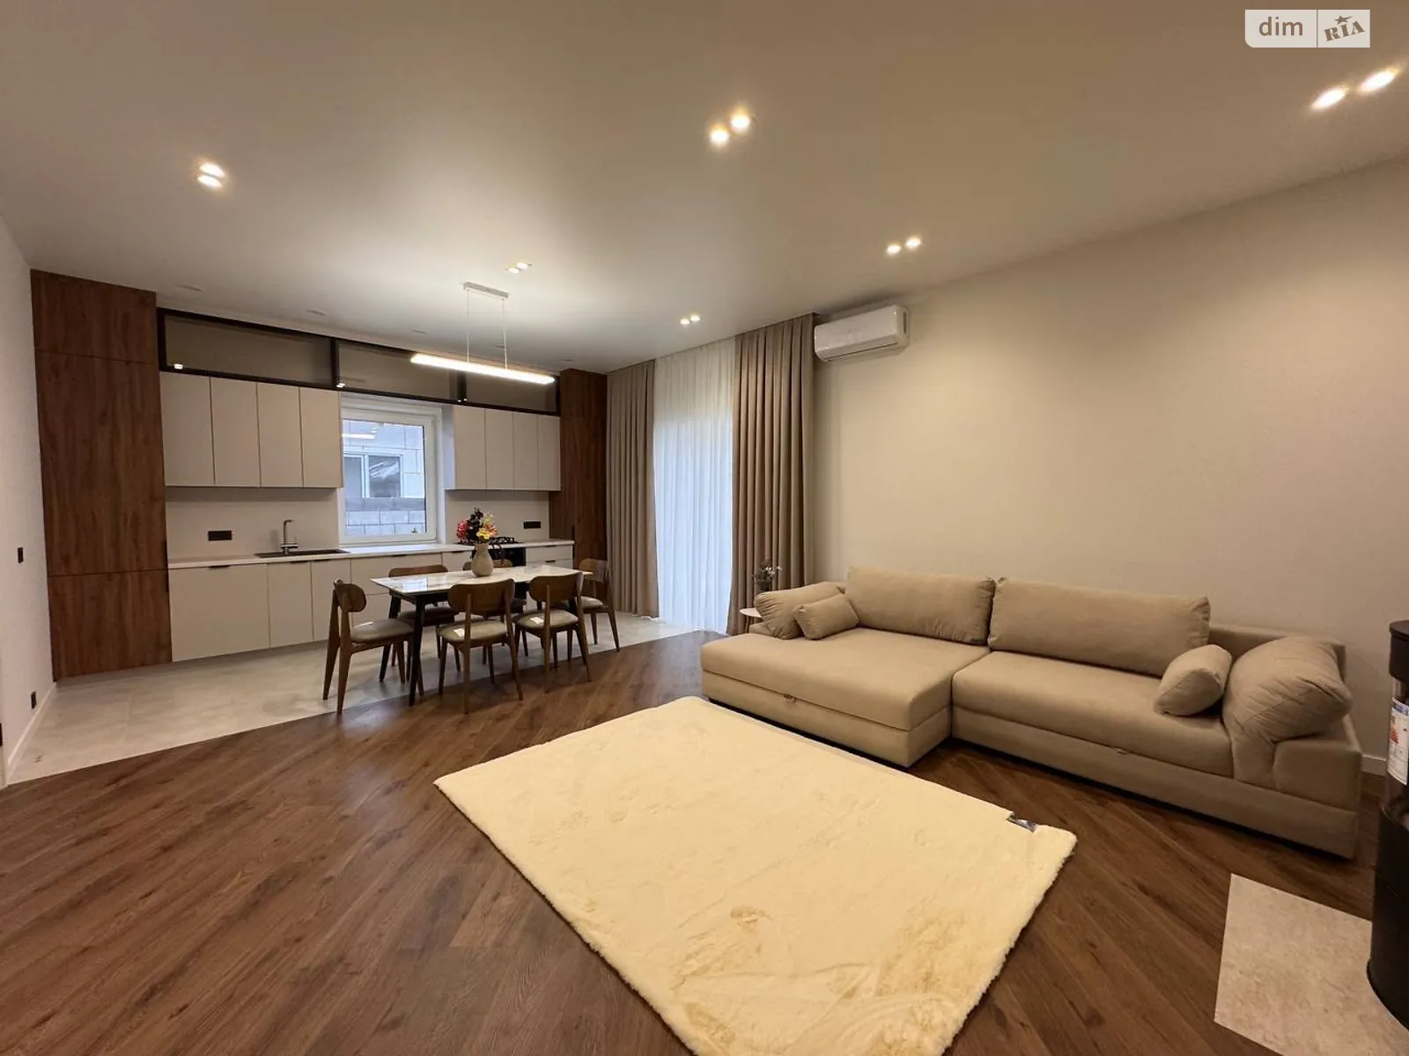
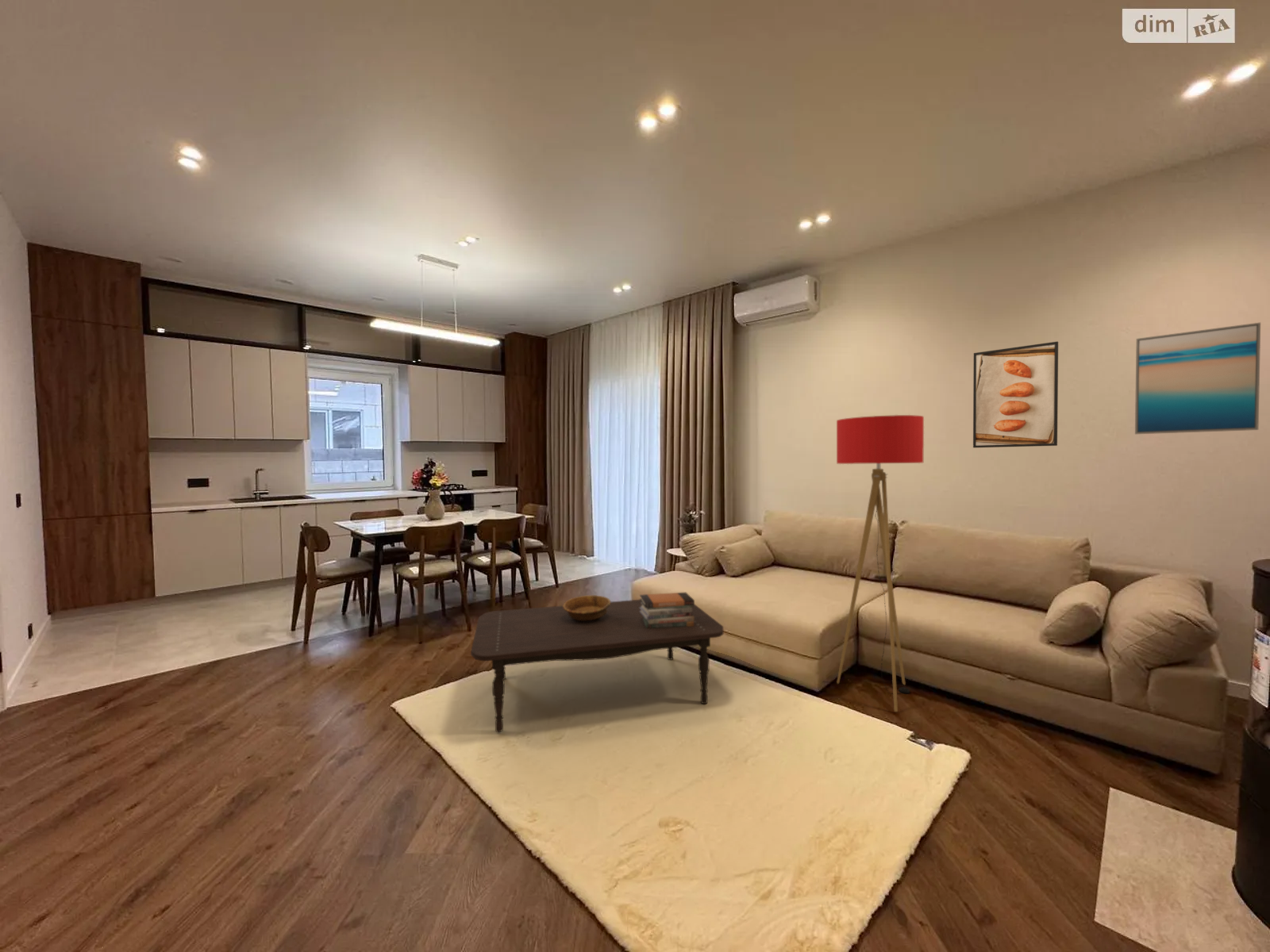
+ decorative bowl (587, 611)
+ floor lamp (877, 556)
+ wall art (1193, 382)
+ book stack (666, 612)
+ coffee table (596, 655)
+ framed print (1014, 397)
